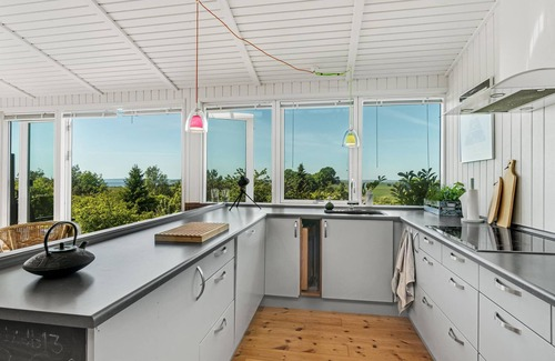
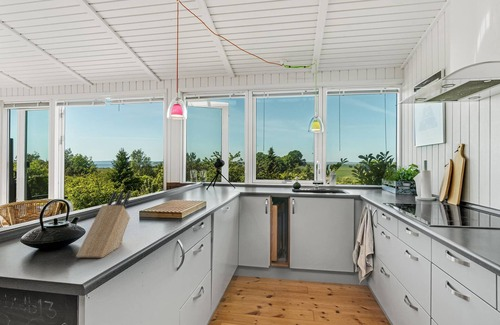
+ knife block (108, 219)
